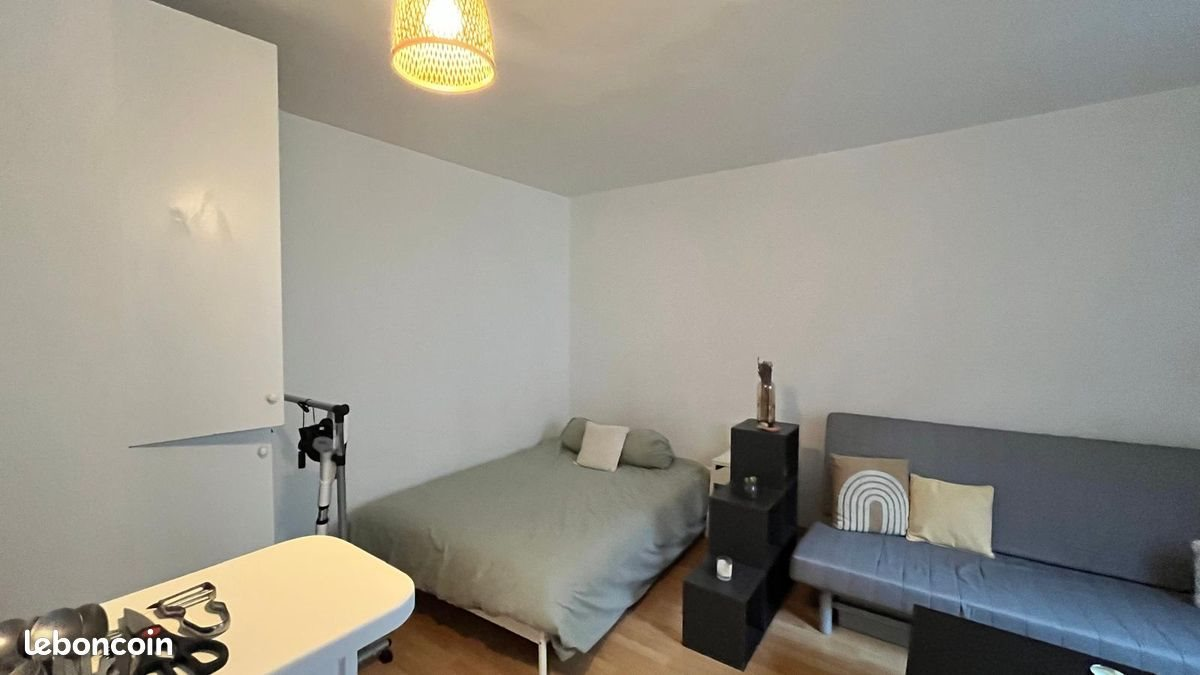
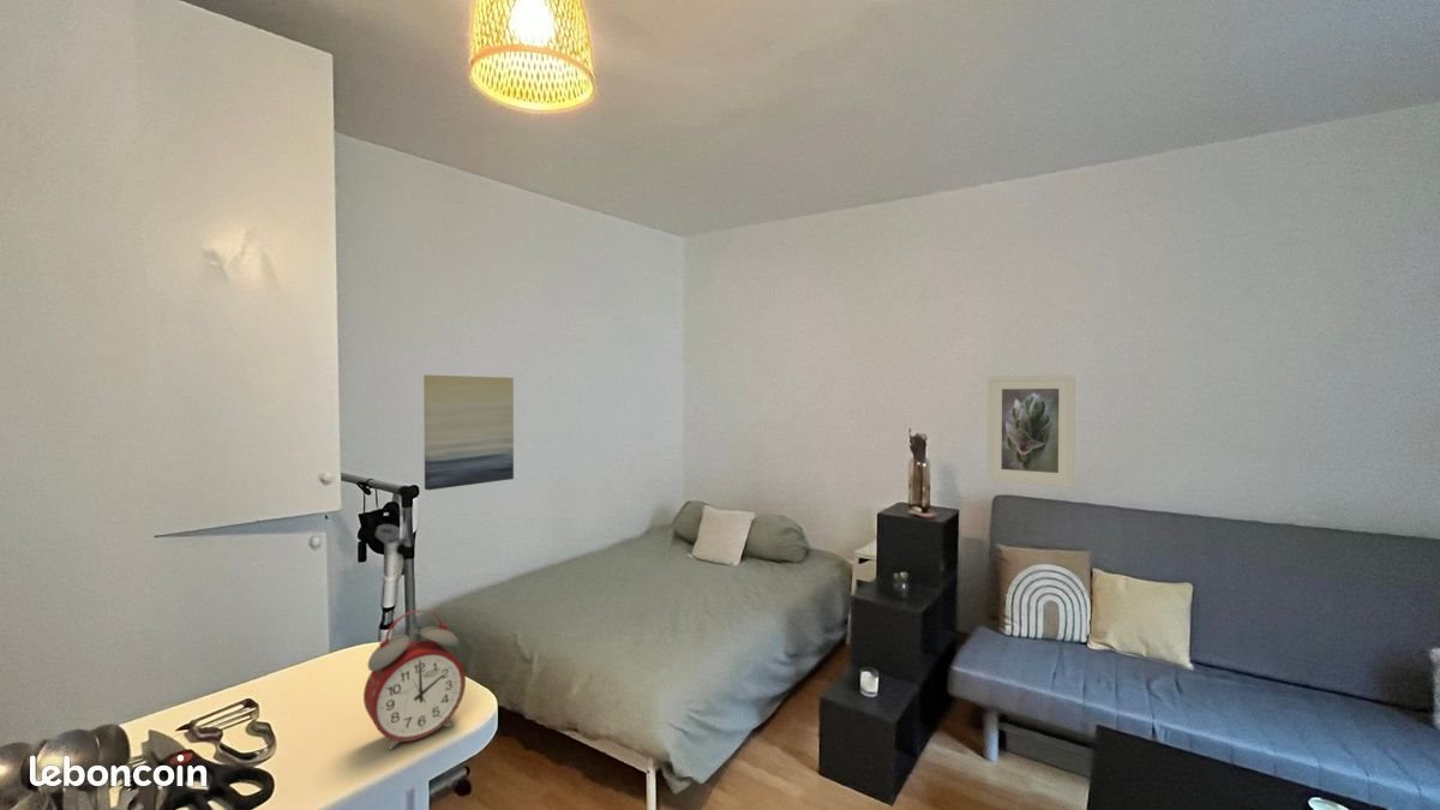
+ wall art (470, 430)
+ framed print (1030, 430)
+ alarm clock (415, 671)
